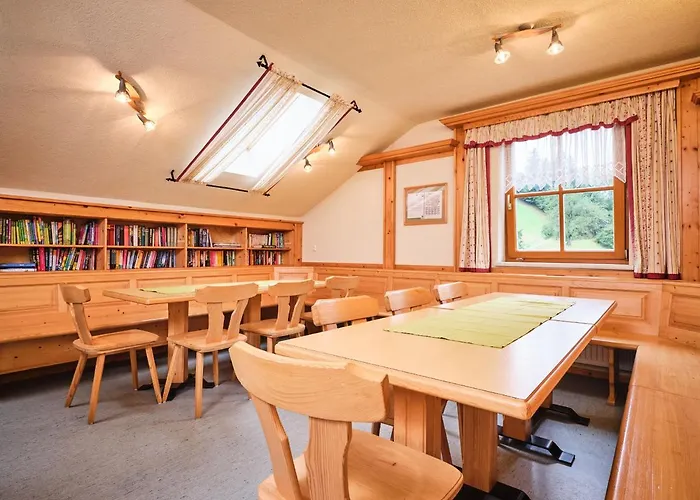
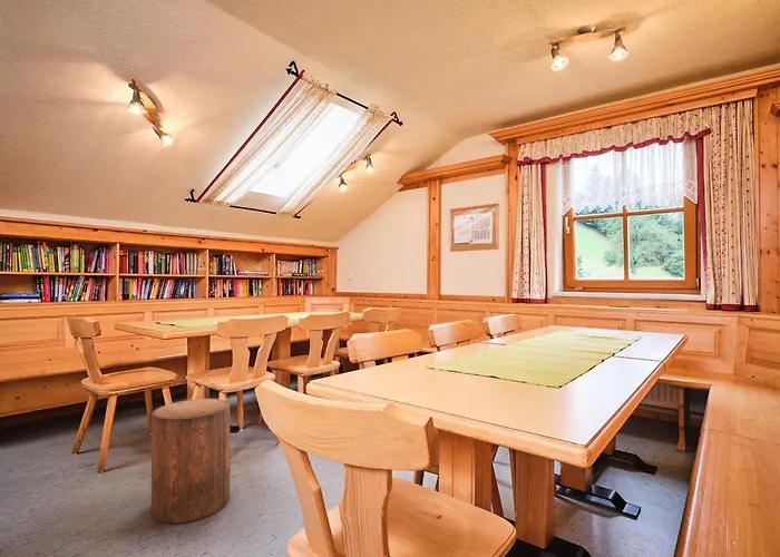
+ stool (192, 455)
